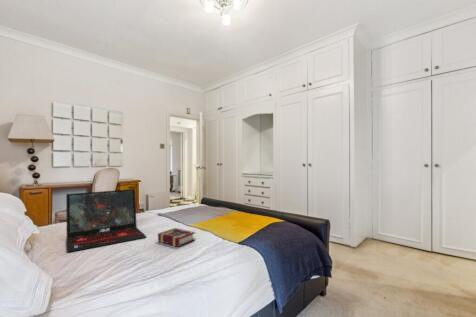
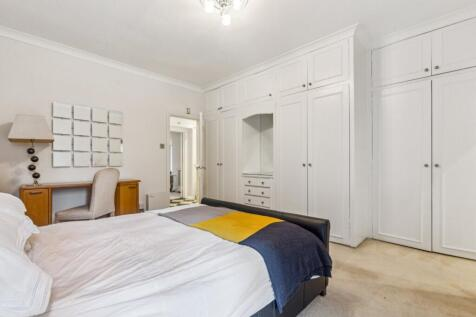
- laptop (106, 216)
- book (176, 236)
